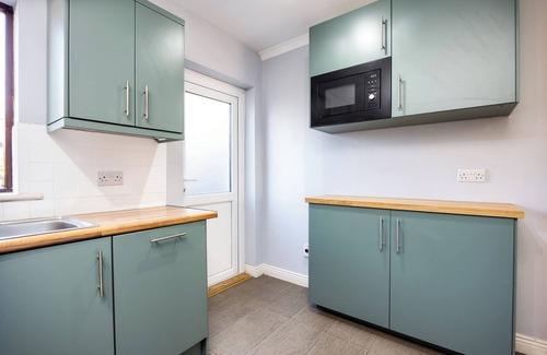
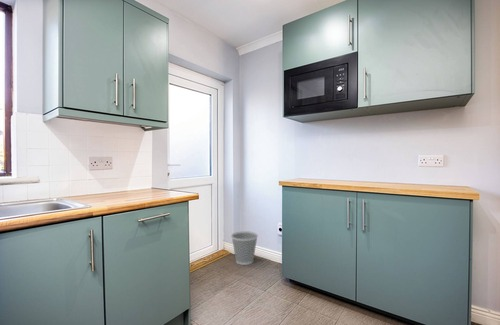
+ wastebasket (244, 248)
